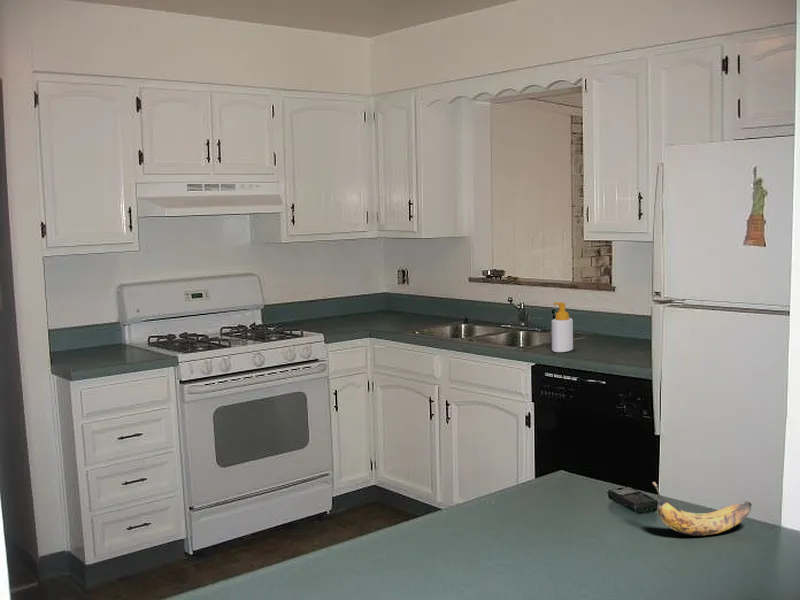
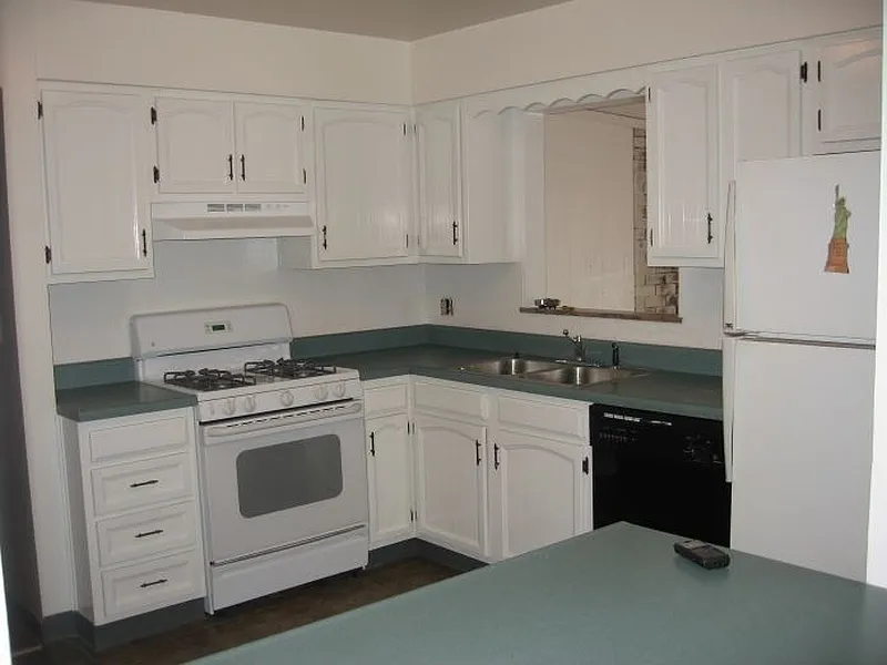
- banana (703, 513)
- soap bottle (562, 326)
